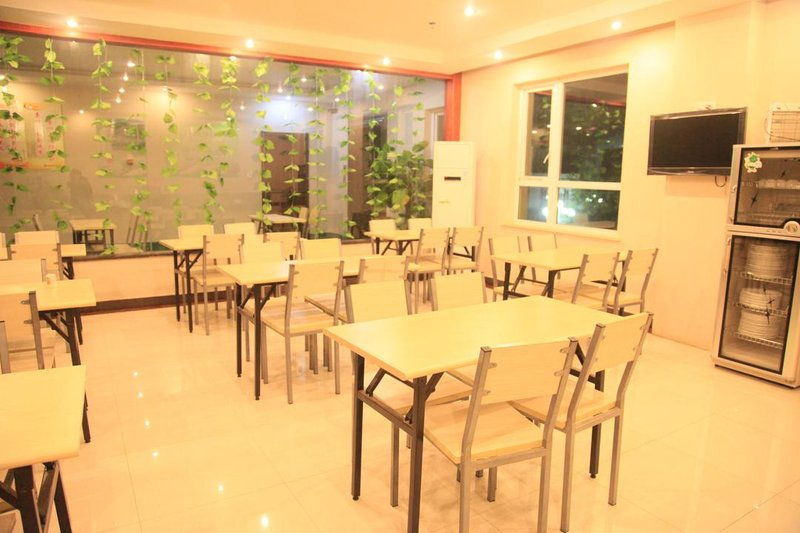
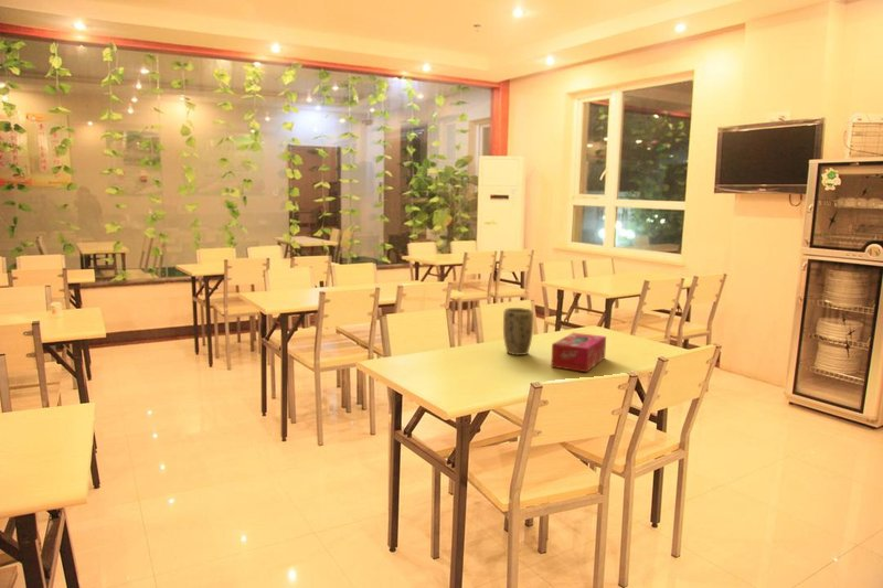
+ tissue box (579, 351)
+ plant pot (518, 331)
